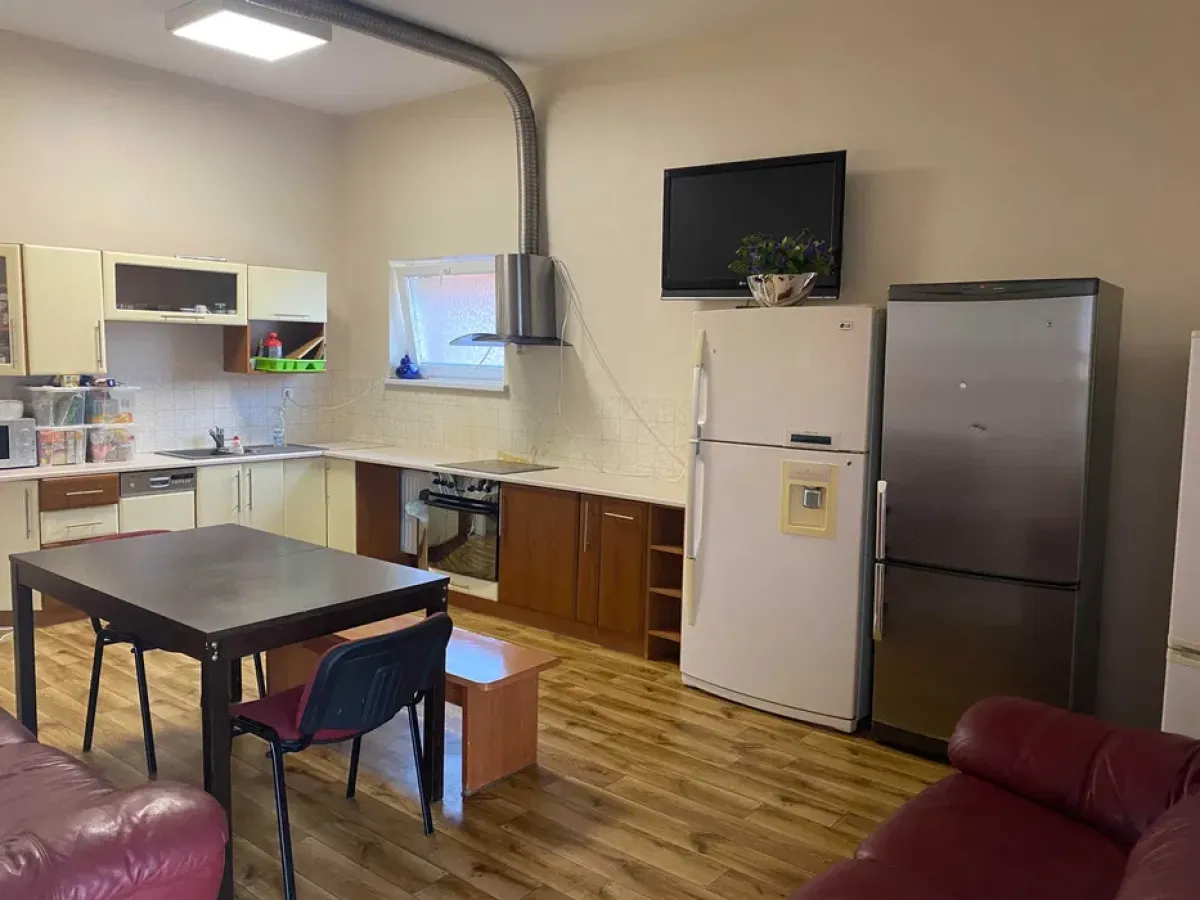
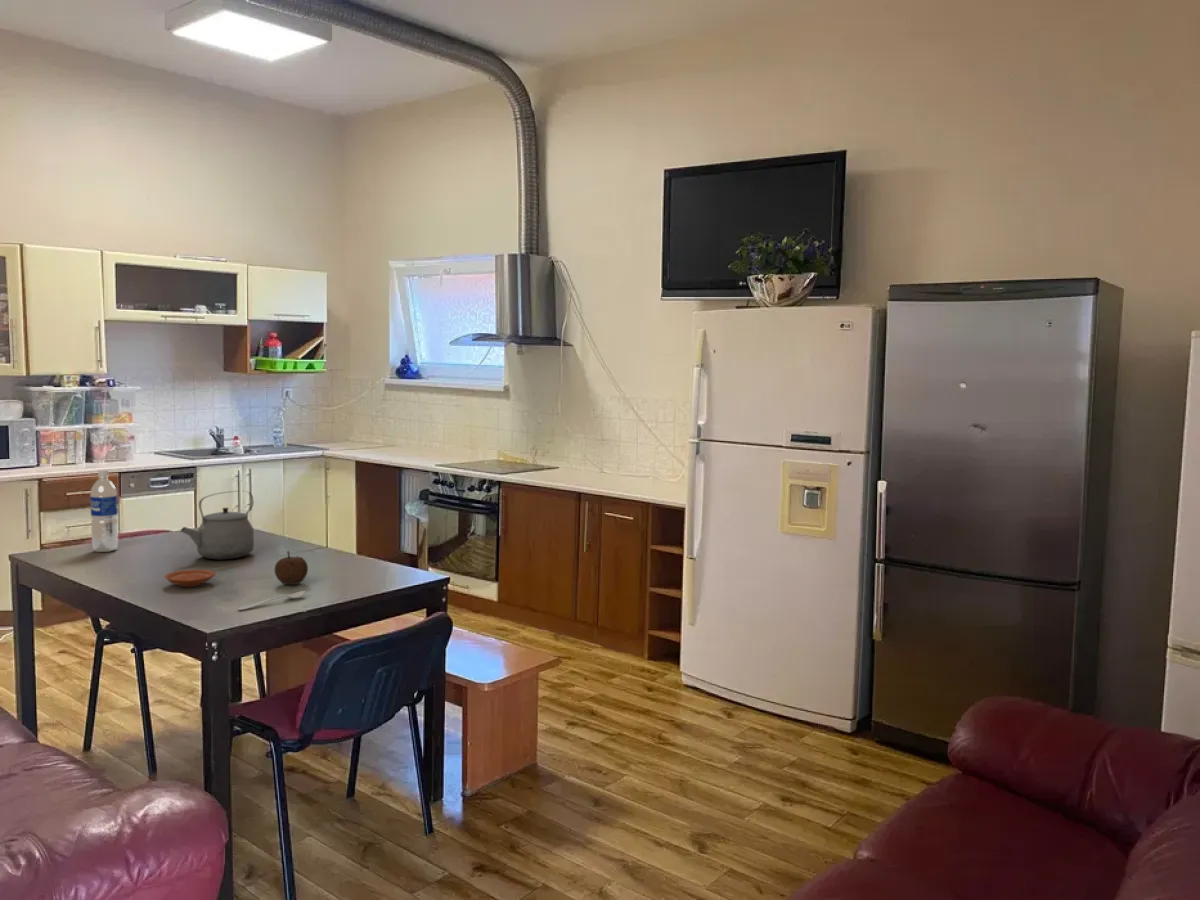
+ fruit (291, 567)
+ tea kettle (217, 525)
+ spoon (272, 599)
+ water bottle (104, 510)
+ plate (190, 579)
